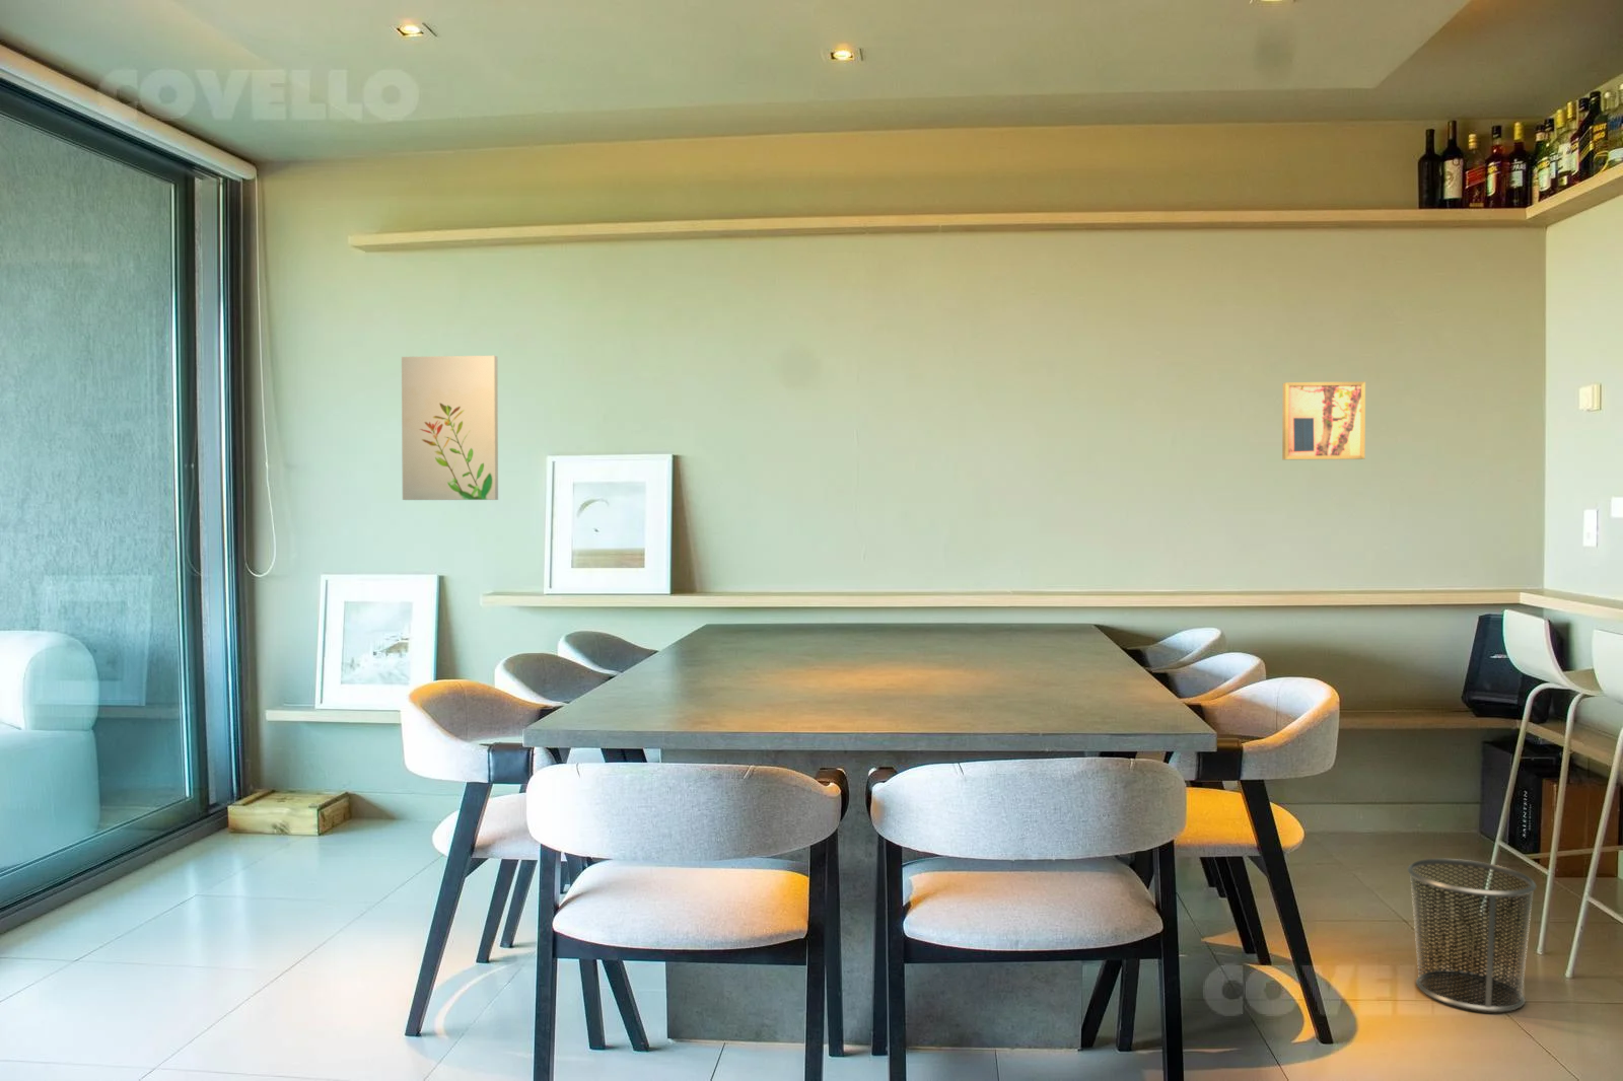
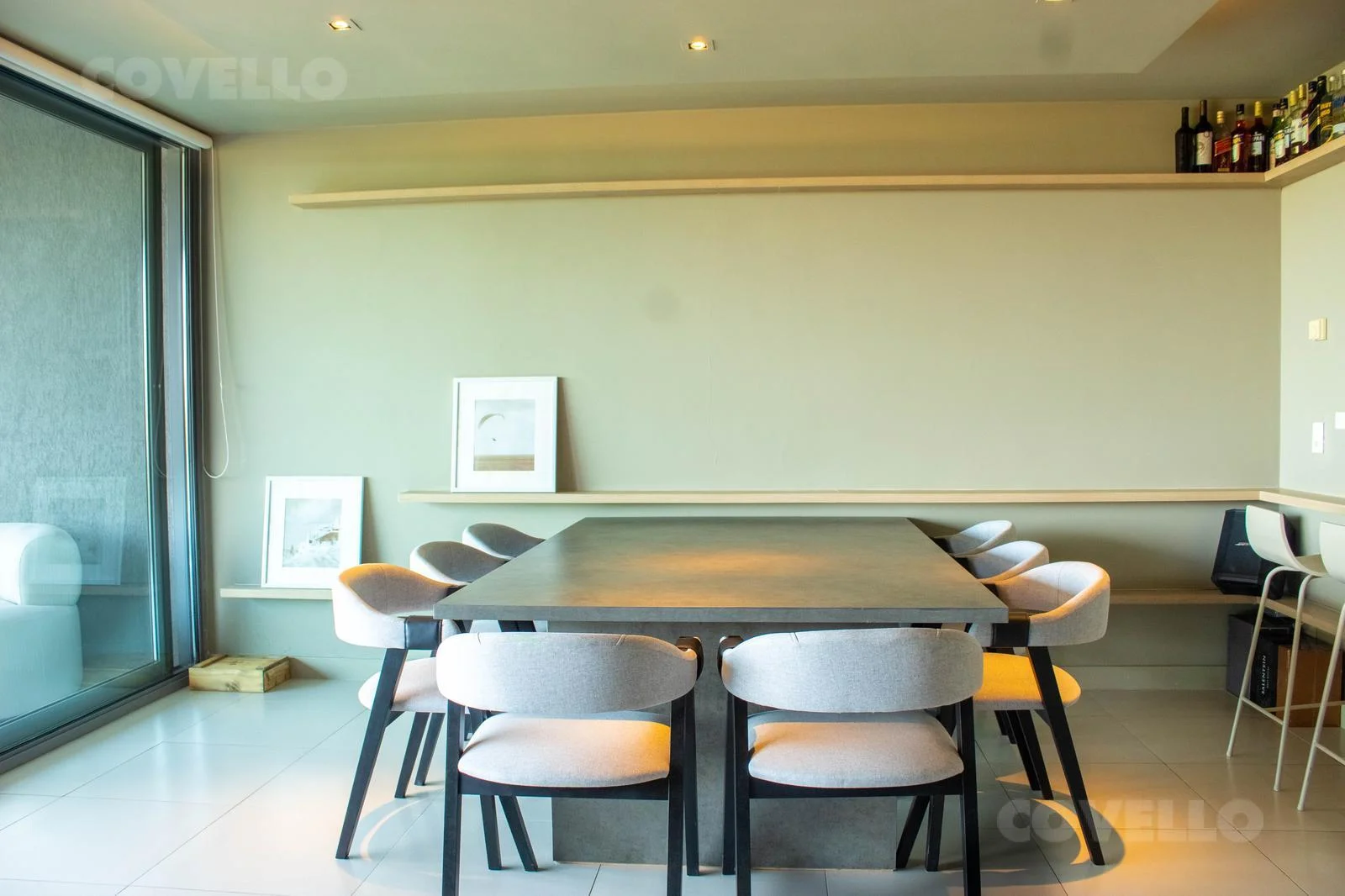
- wall art (449, 428)
- waste bin (1469, 933)
- wall art (1323, 421)
